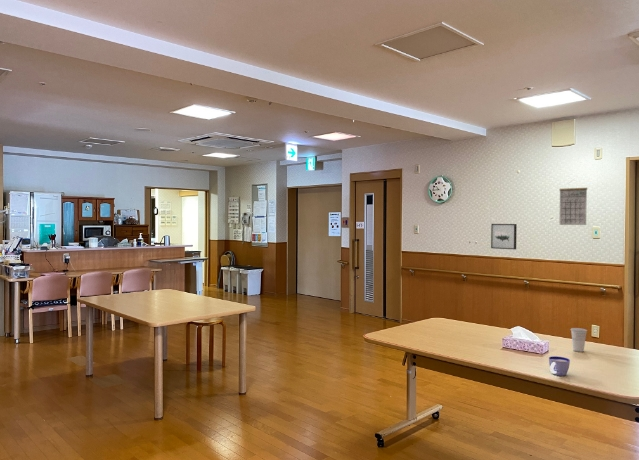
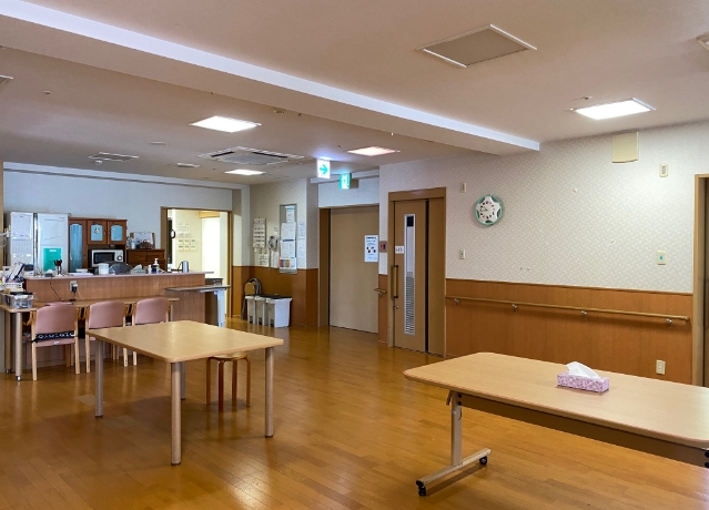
- calendar (573, 202)
- cup (578, 339)
- wall art (503, 236)
- cup (557, 366)
